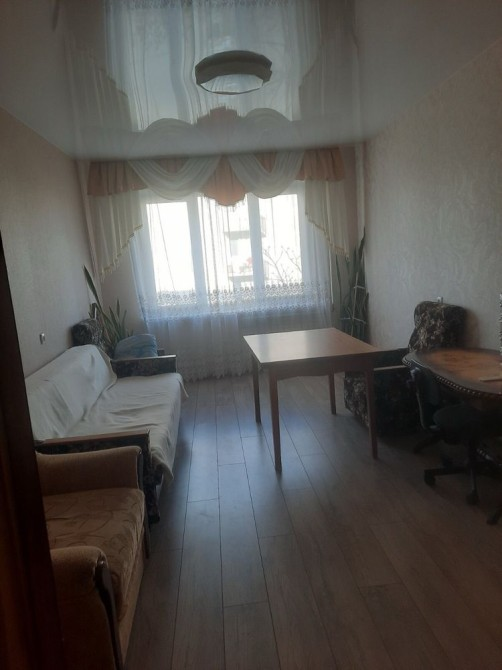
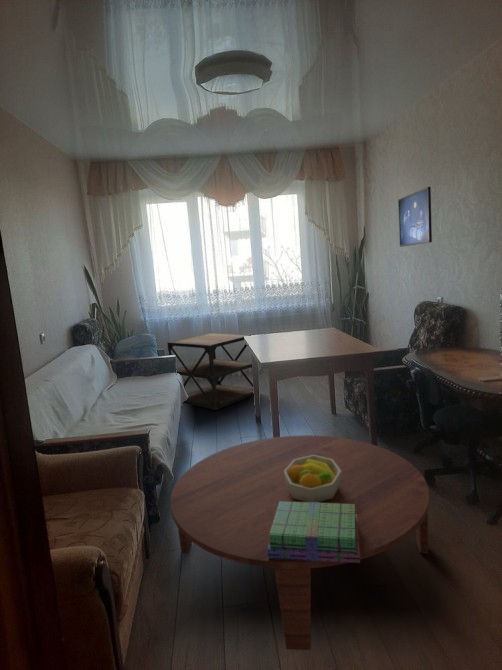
+ stack of books (314, 529)
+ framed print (413, 219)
+ side table (213, 368)
+ fruit bowl (312, 475)
+ coffee table (298, 501)
